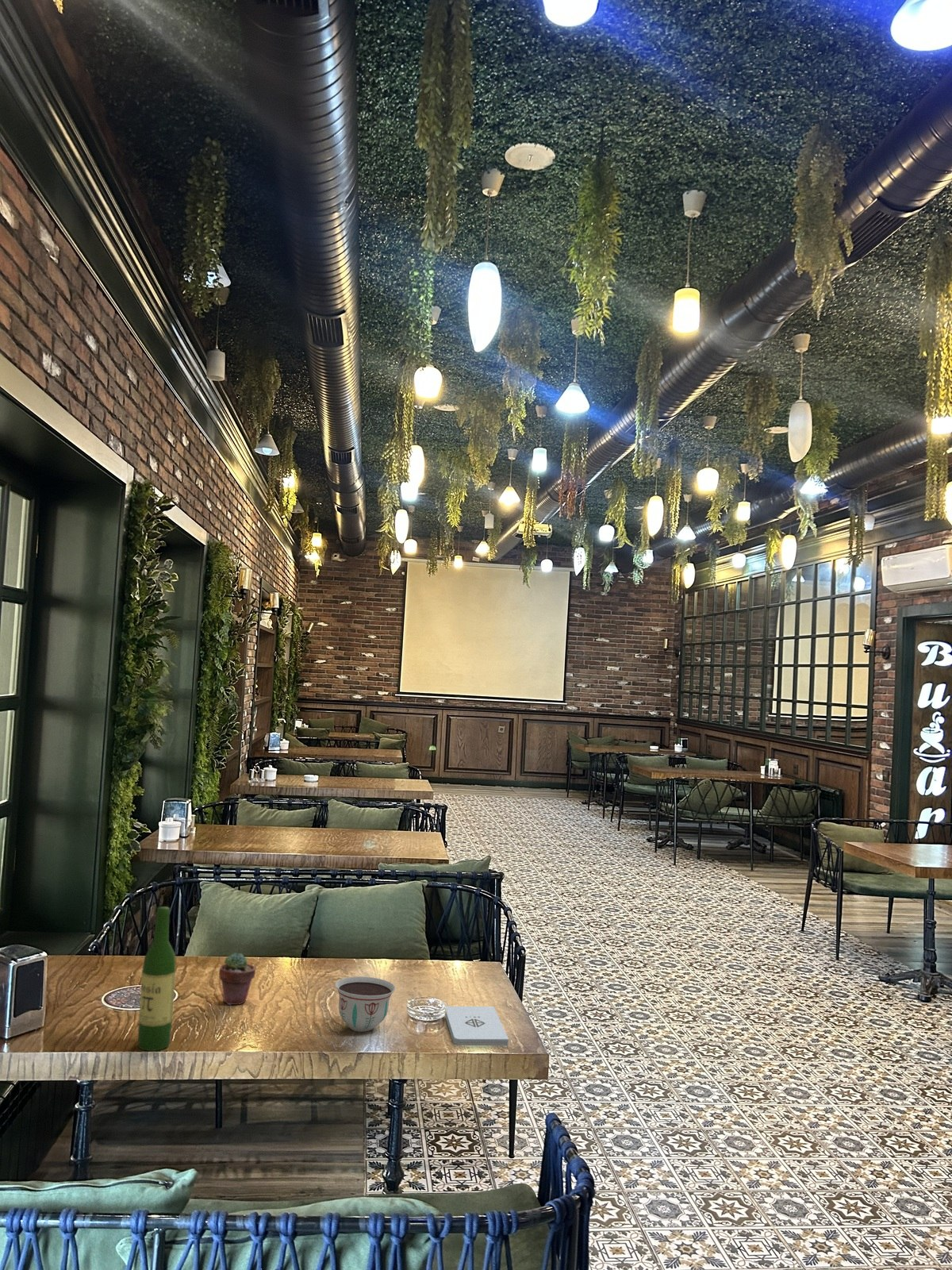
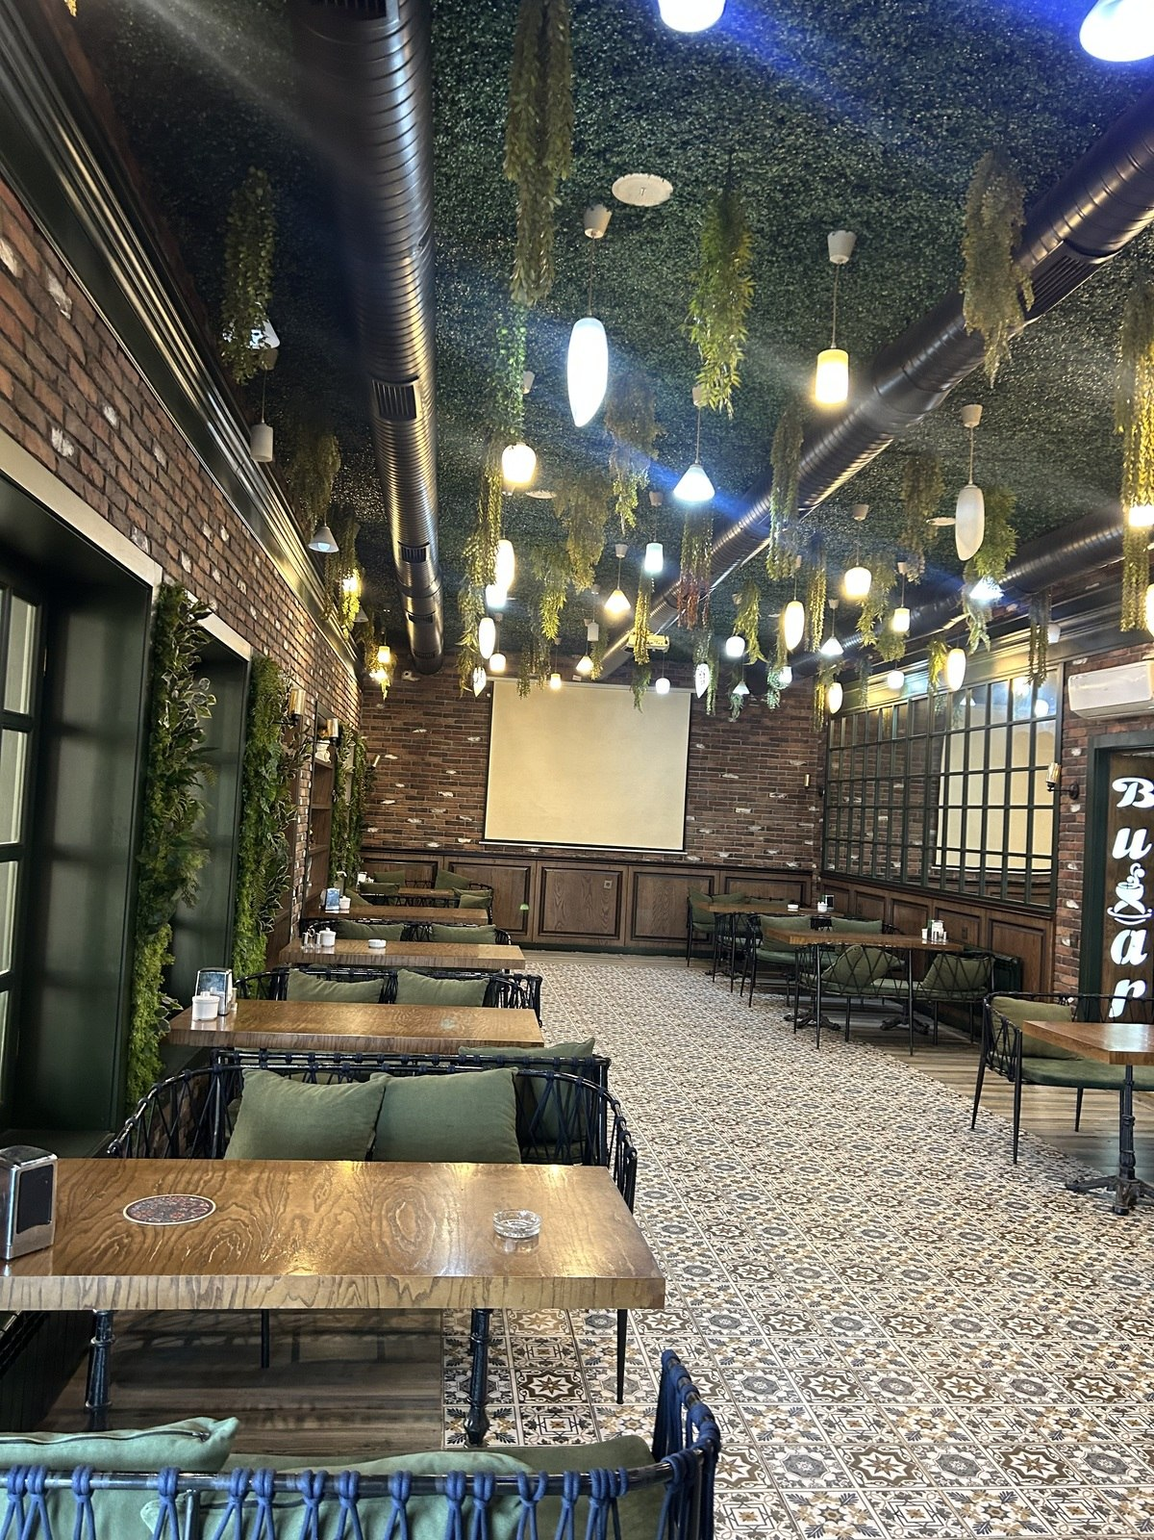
- wine bottle (158, 976)
- potted succulent (236, 976)
- notepad (474, 1025)
- bowl (364, 1006)
